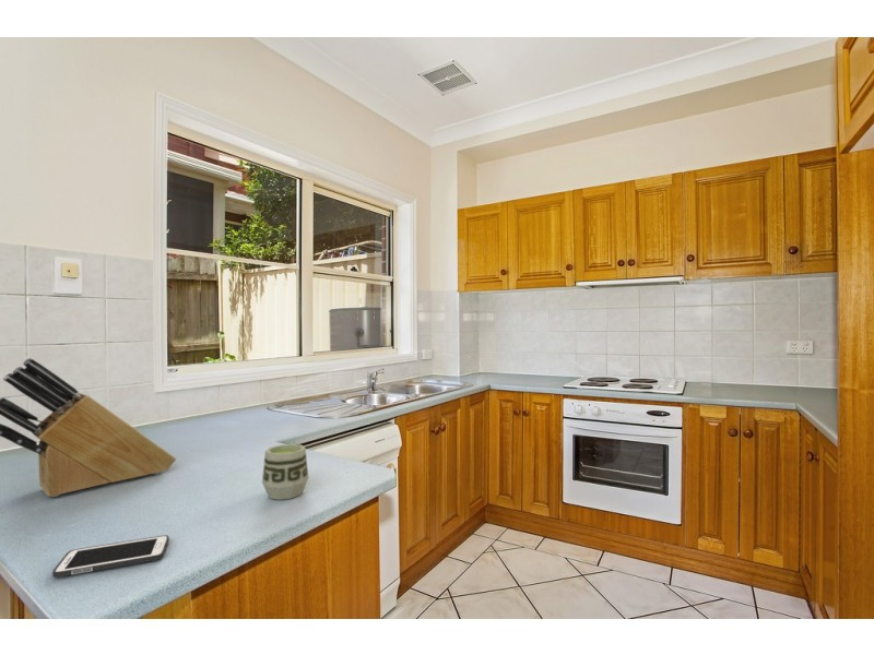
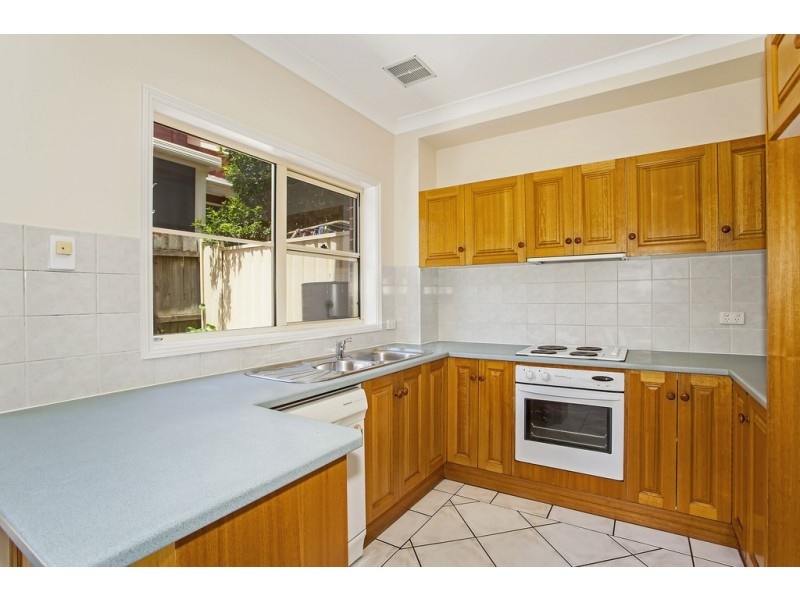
- cup (285, 471)
- knife block (87, 419)
- cell phone (115, 555)
